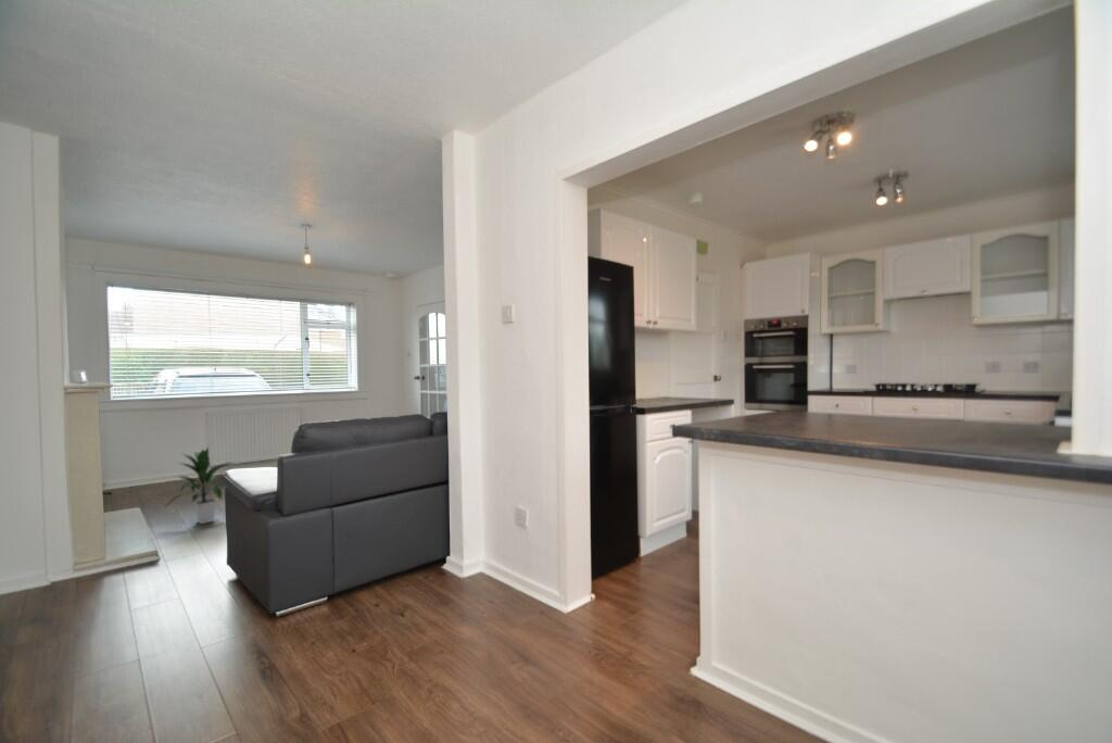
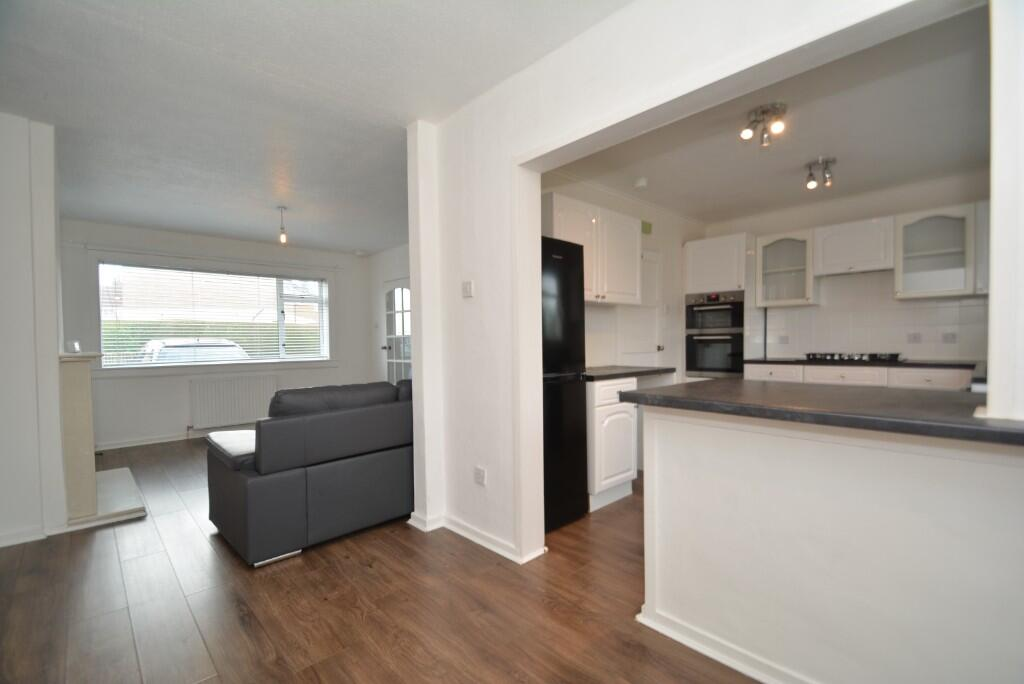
- indoor plant (200, 483)
